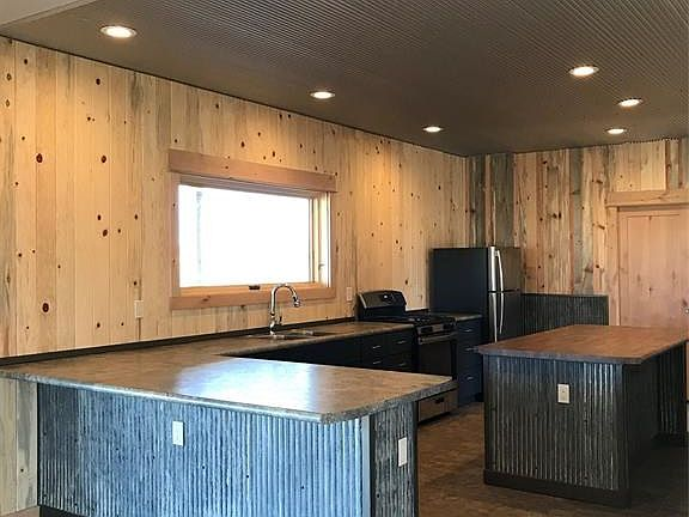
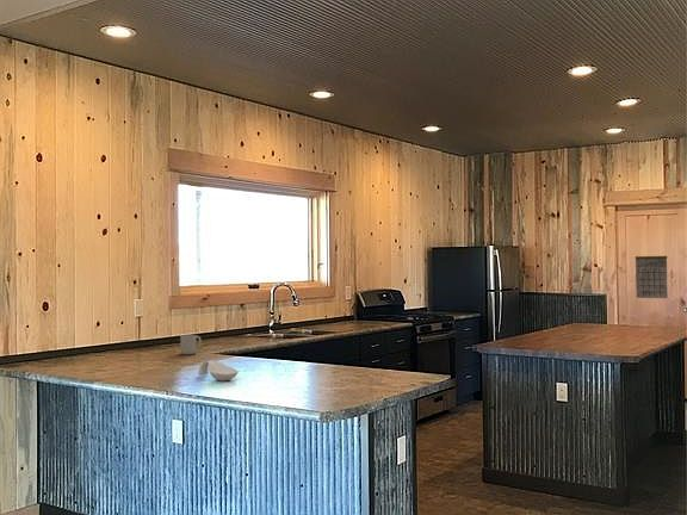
+ mug (191, 343)
+ spoon rest (216, 370)
+ calendar (651, 272)
